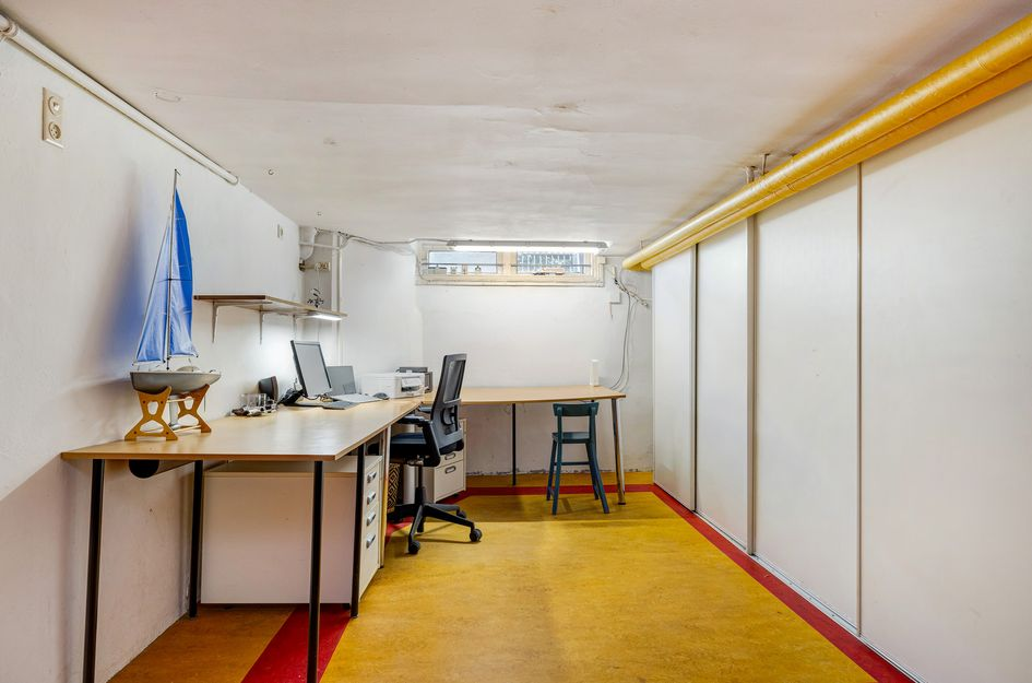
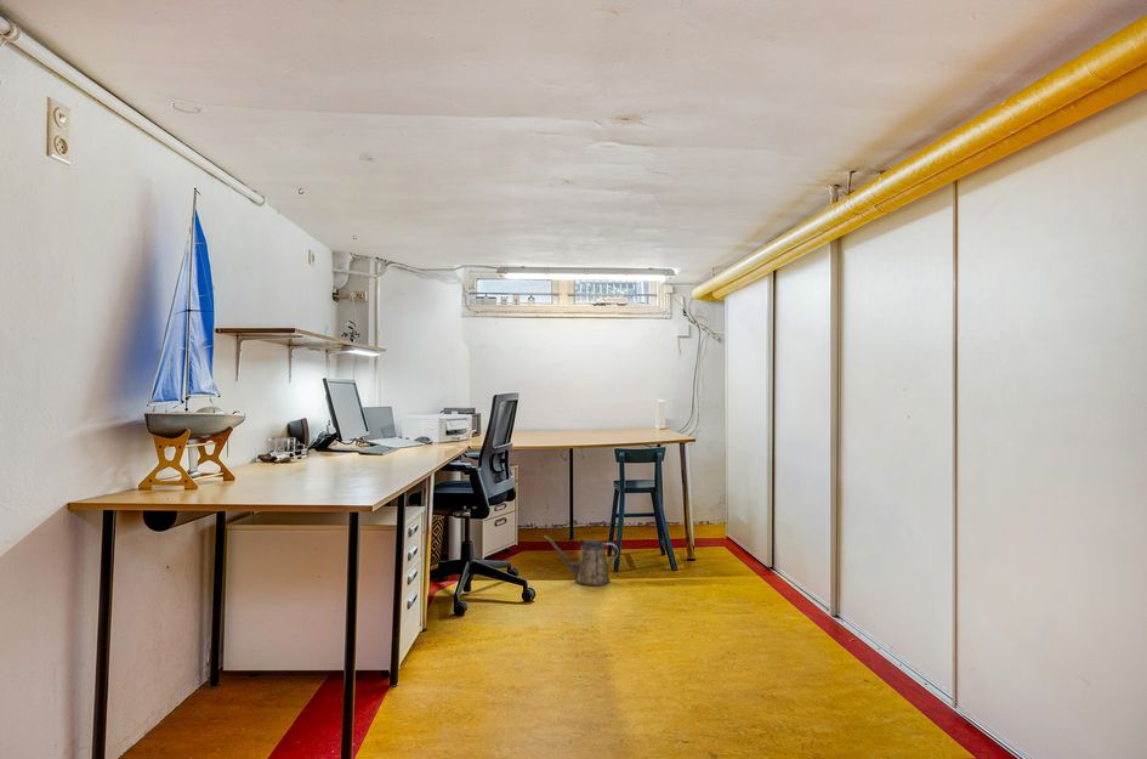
+ watering can (580, 557)
